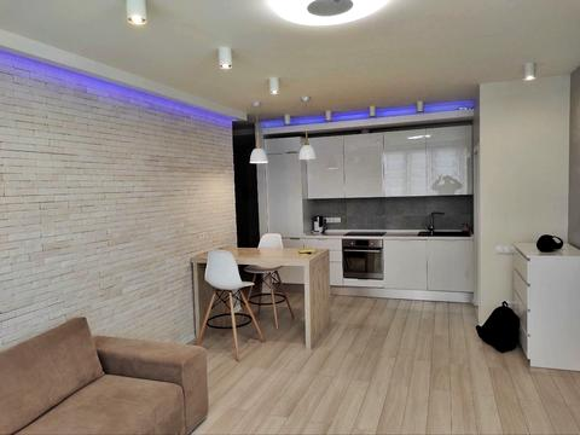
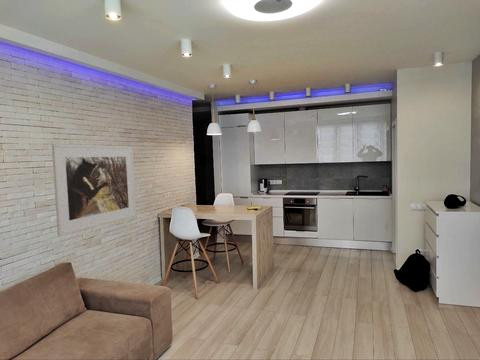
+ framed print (100, 185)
